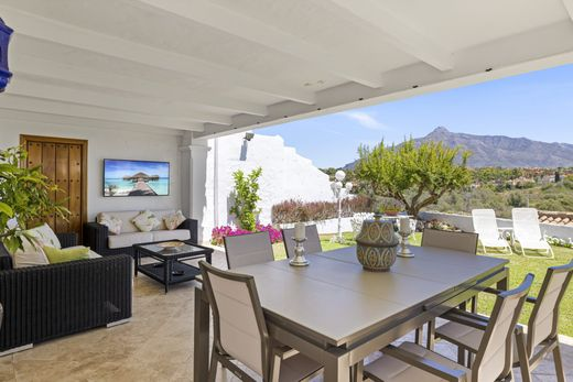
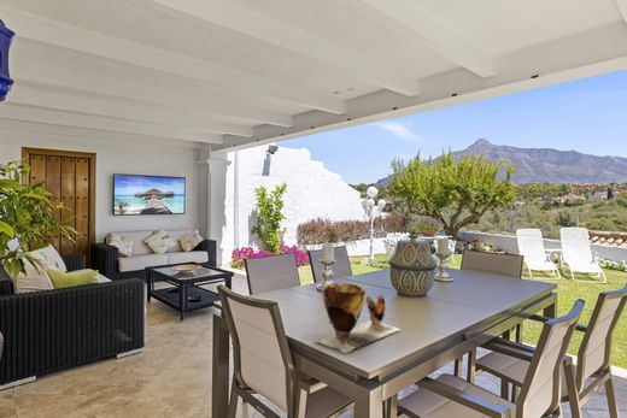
+ clay pot (358, 308)
